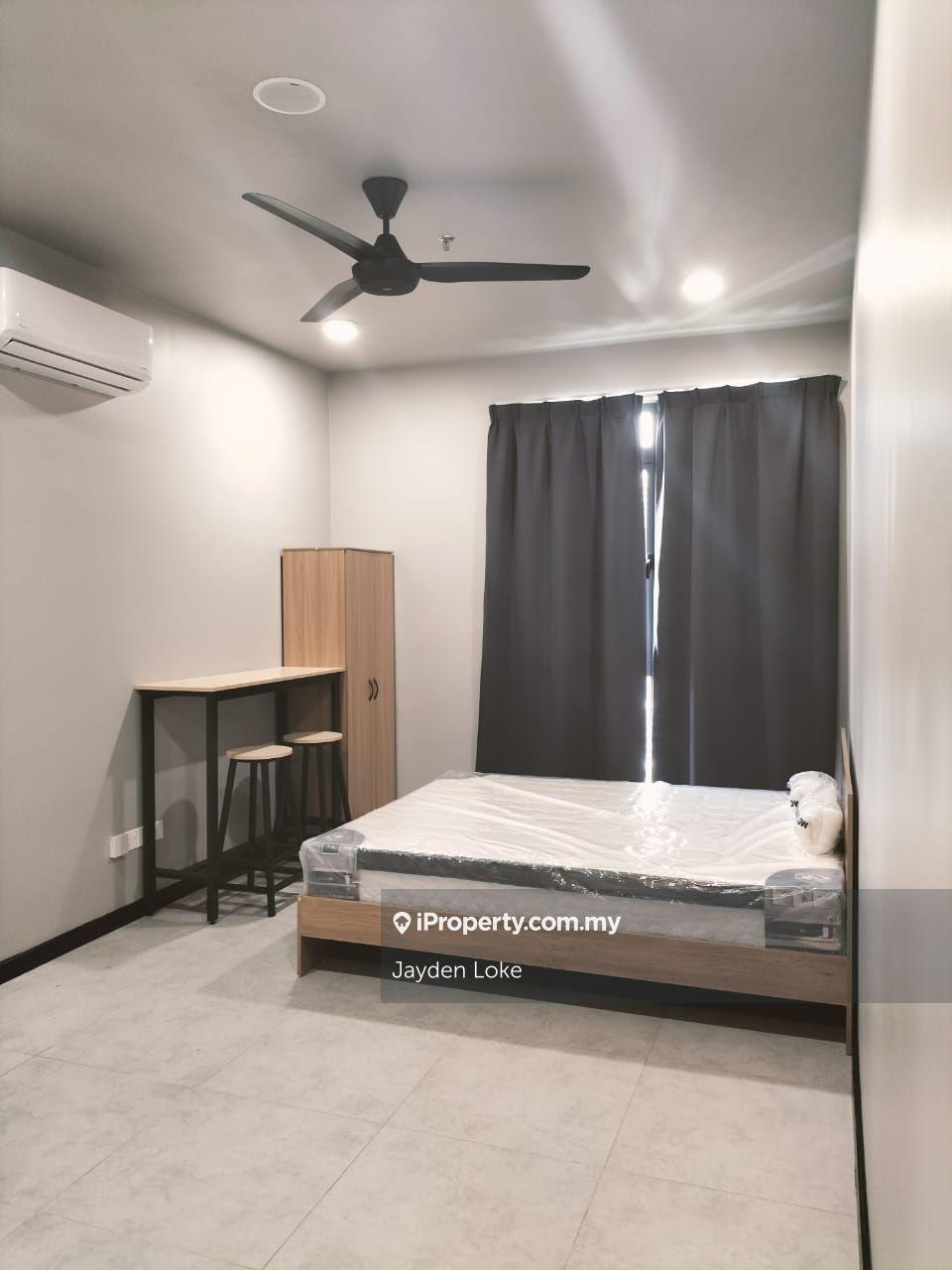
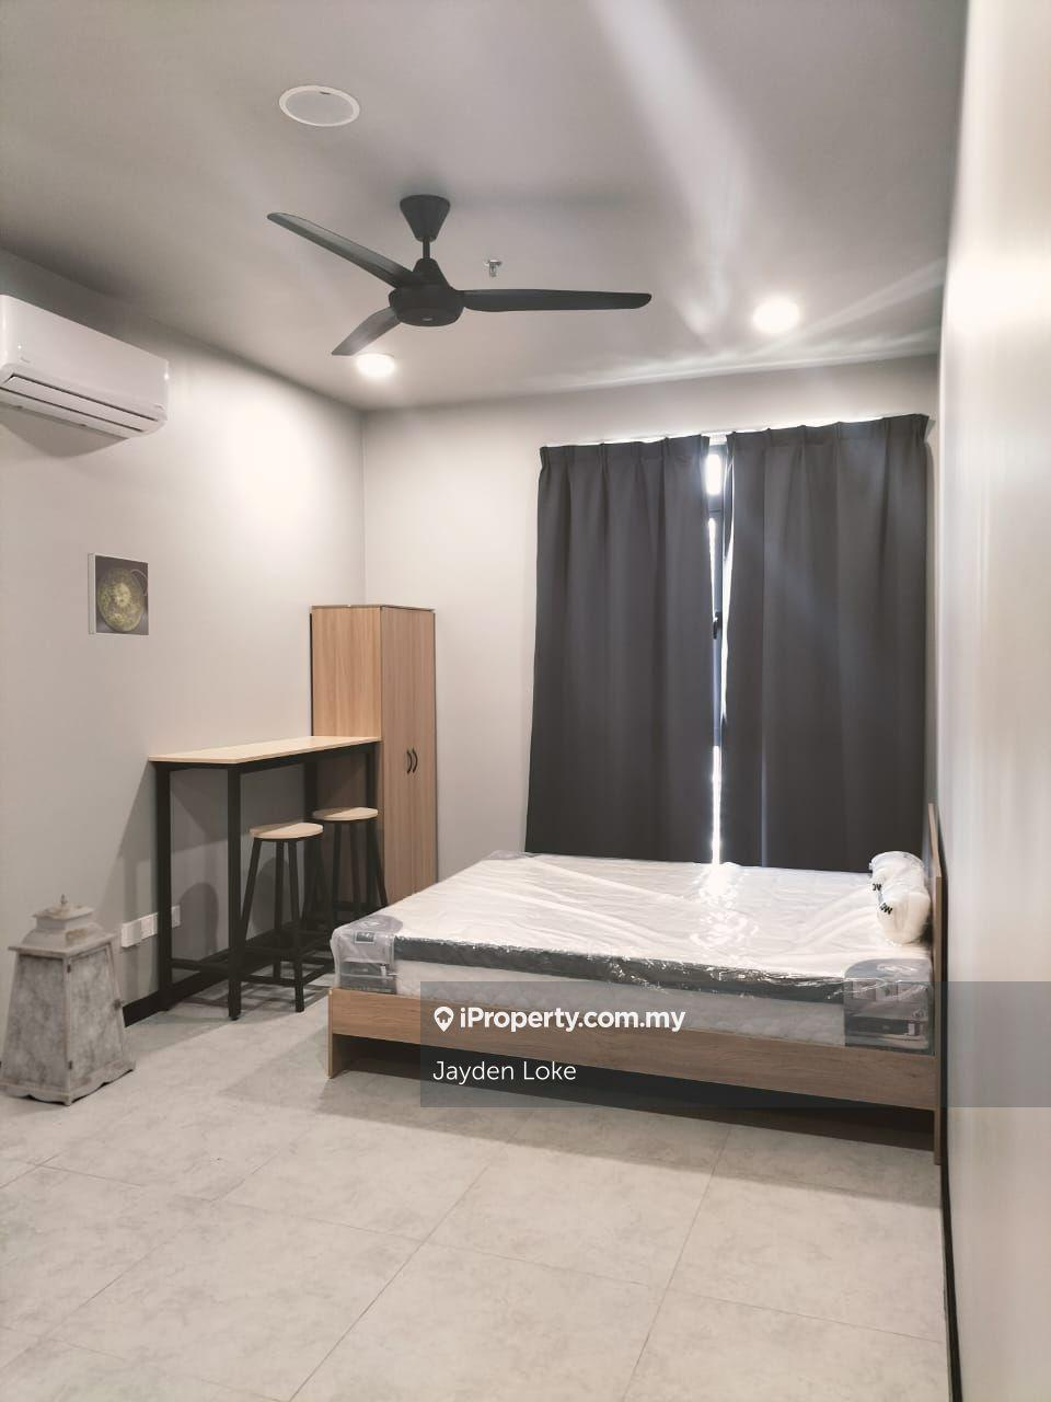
+ lantern (65, 987)
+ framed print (119, 596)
